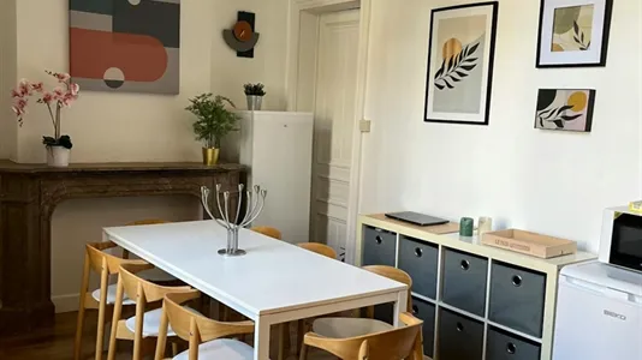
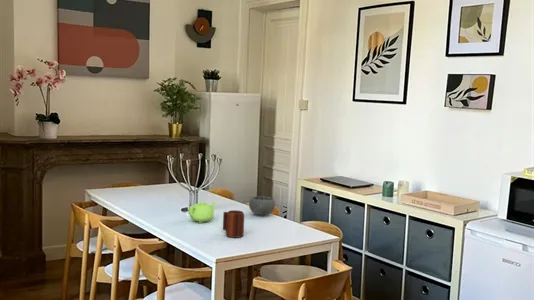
+ bowl (261, 206)
+ teapot (202, 211)
+ mug (233, 223)
